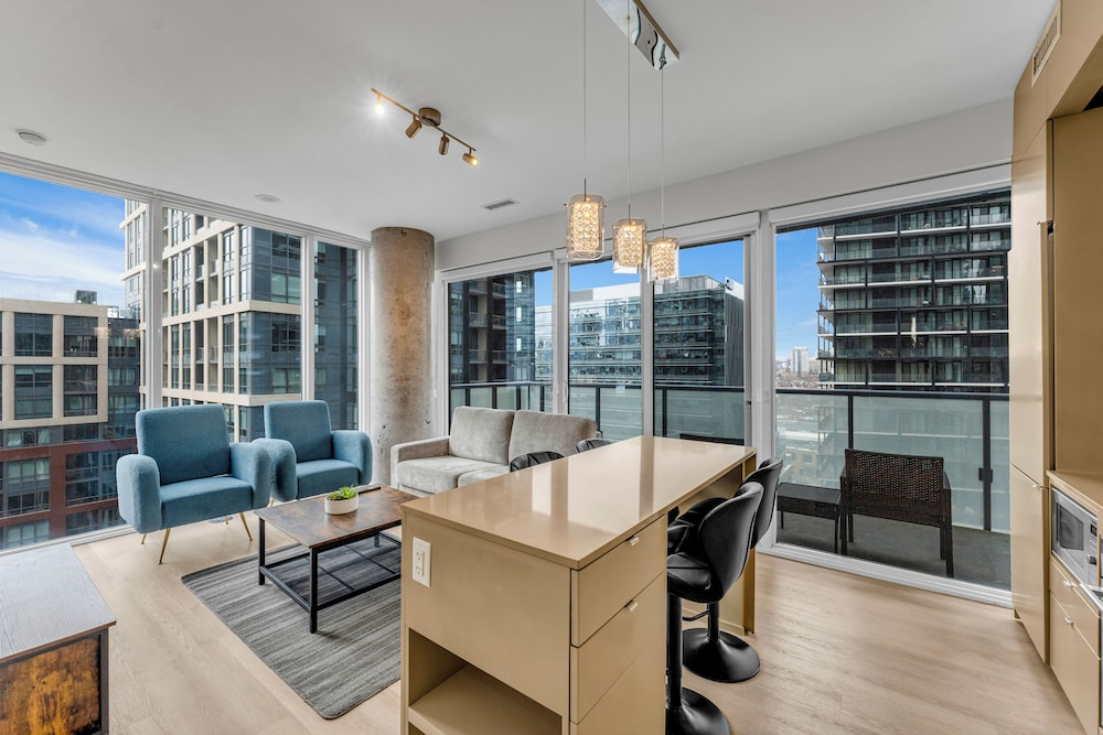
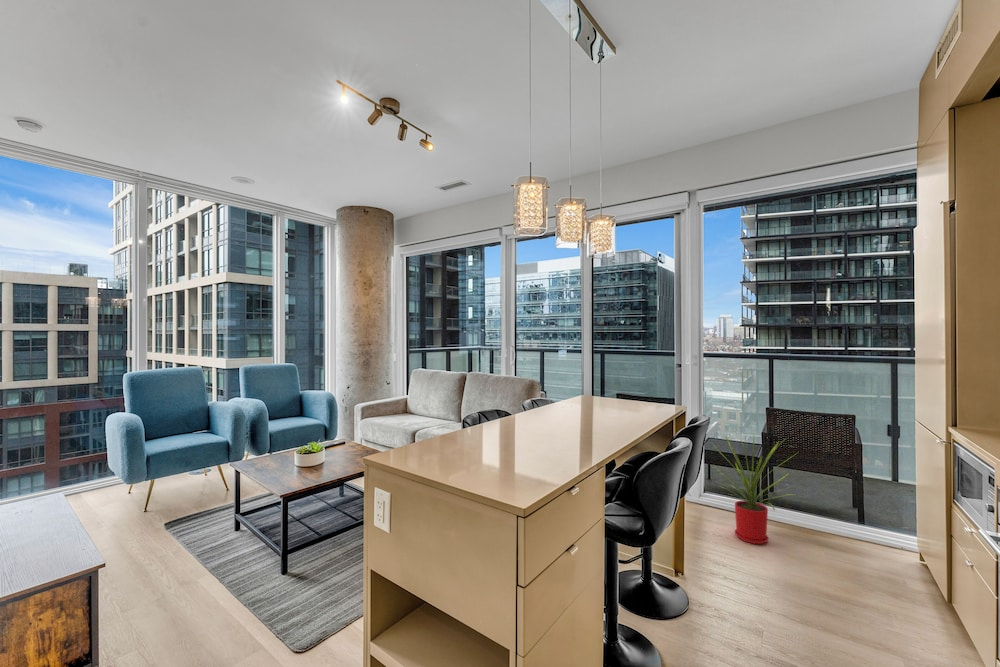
+ house plant (749, 485)
